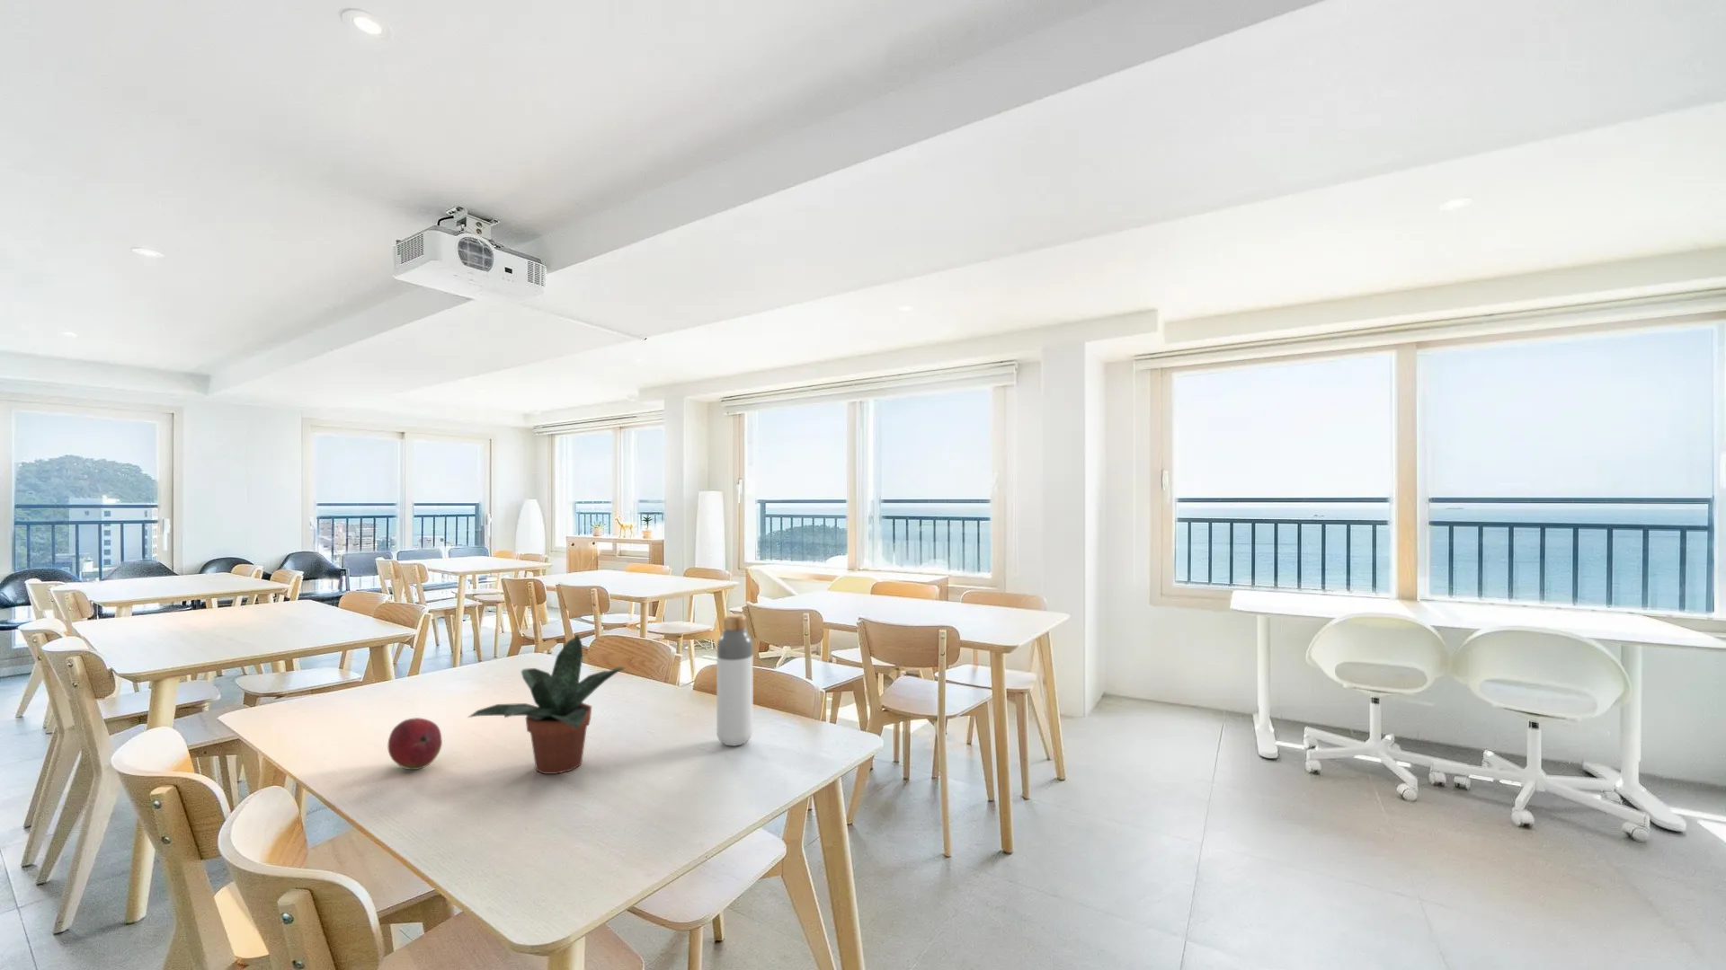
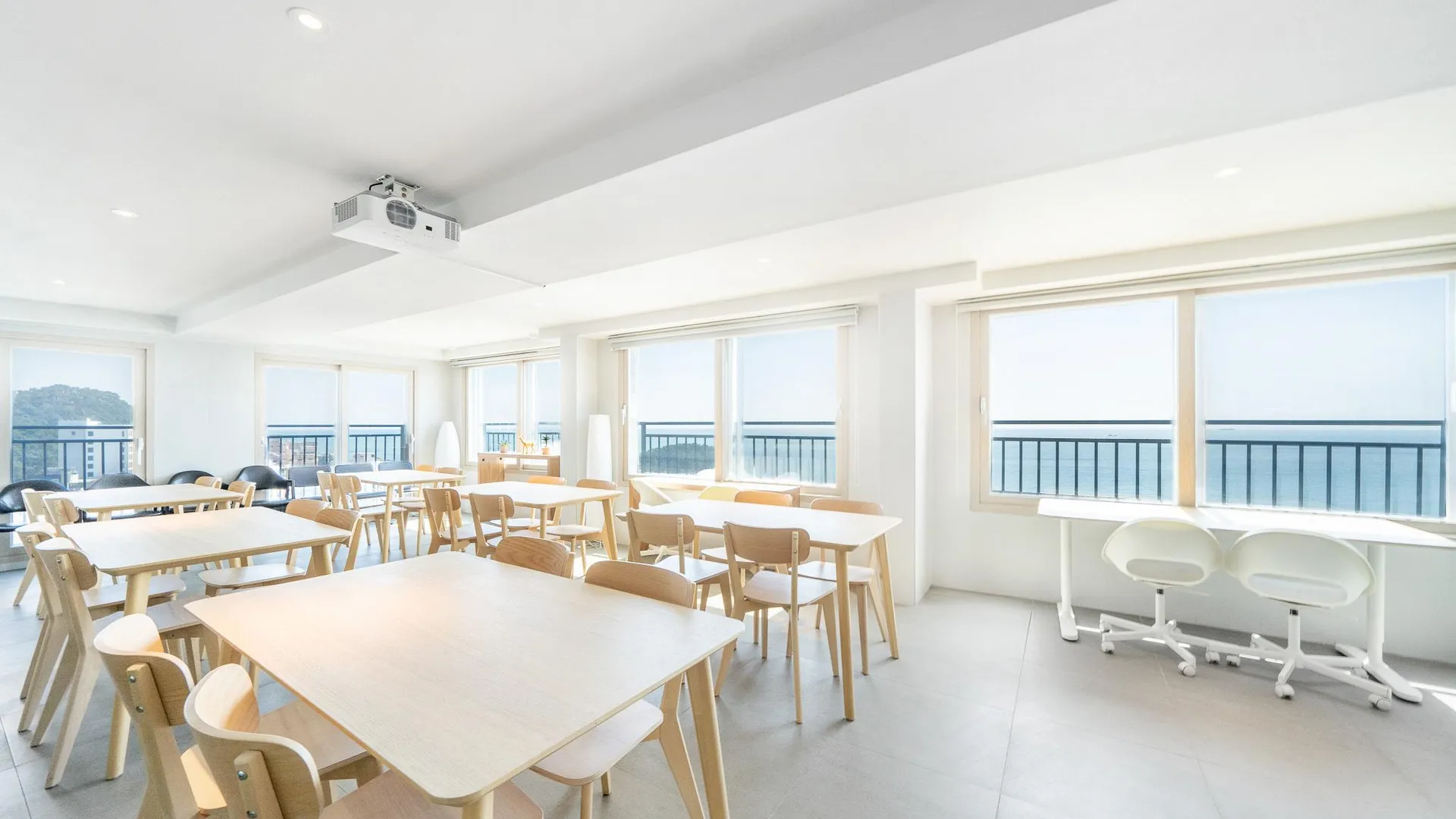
- fruit (414, 741)
- bottle (735, 679)
- potted plant (557, 705)
